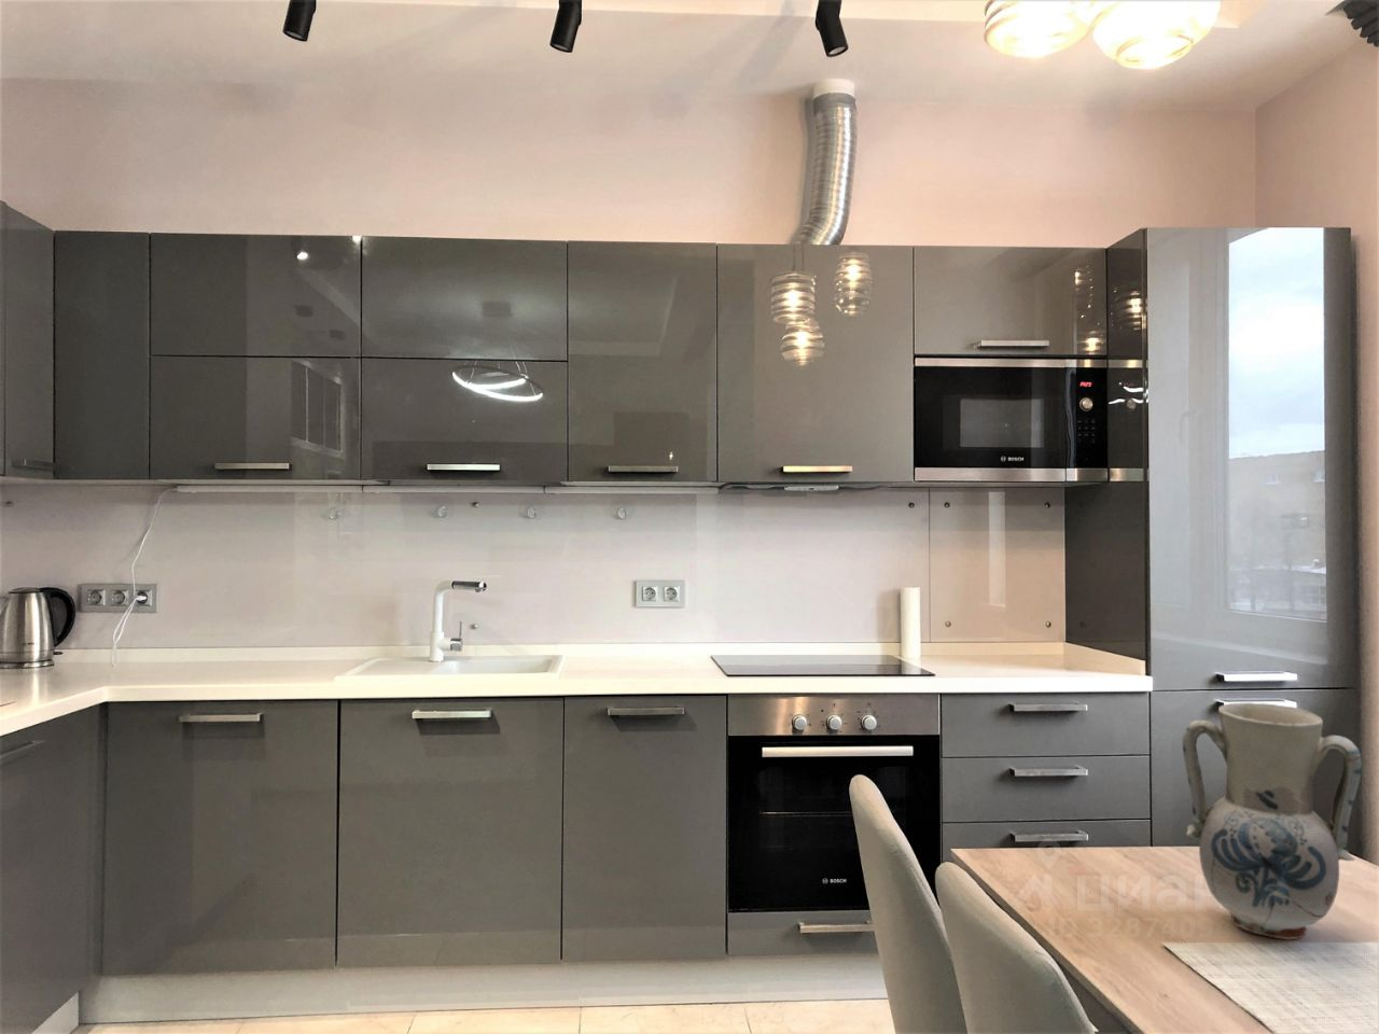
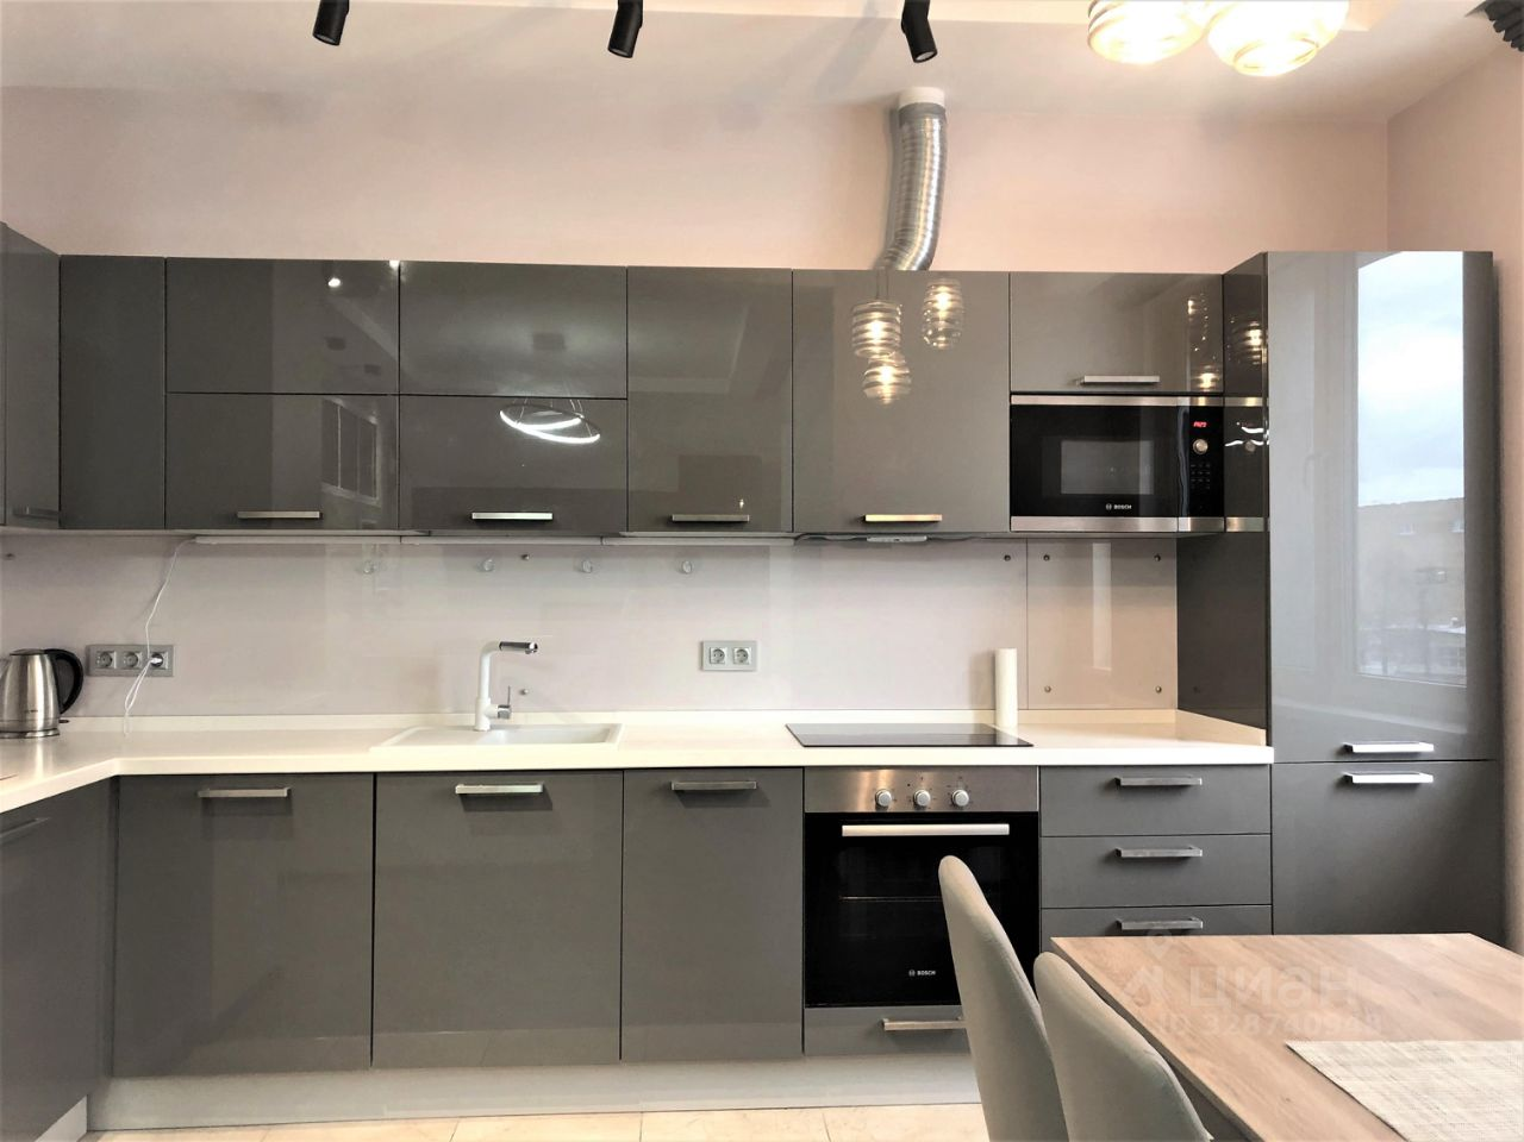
- vase (1268, 818)
